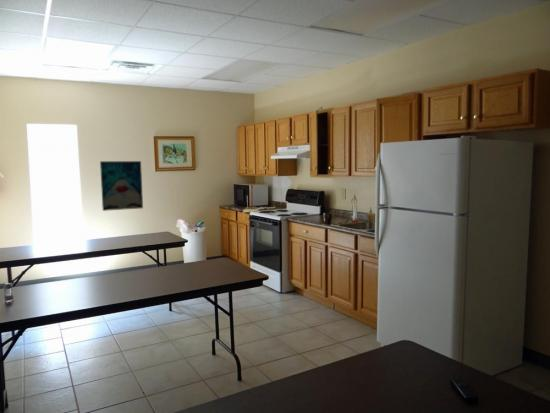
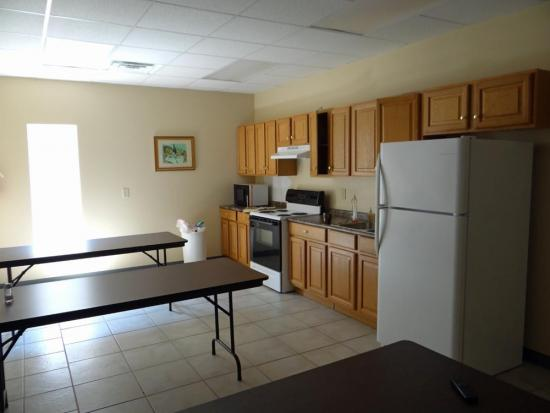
- wall art (122, 185)
